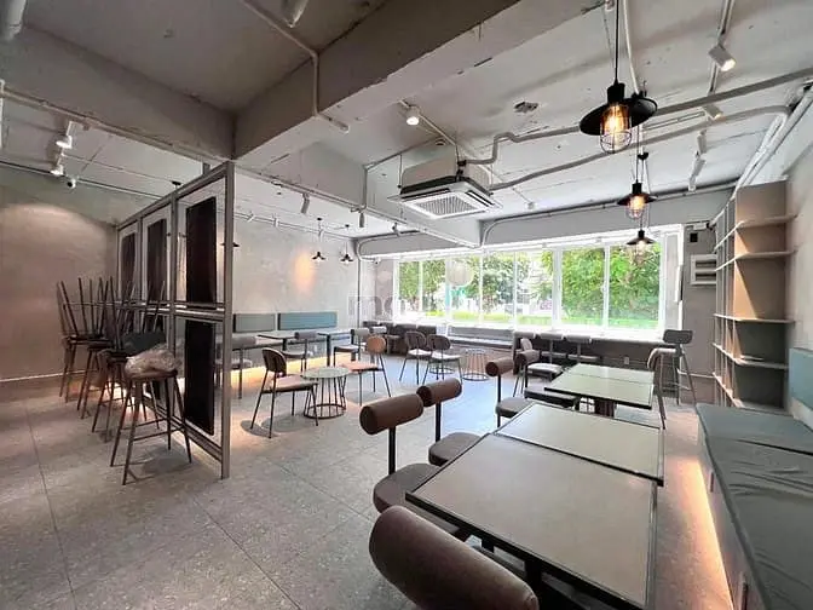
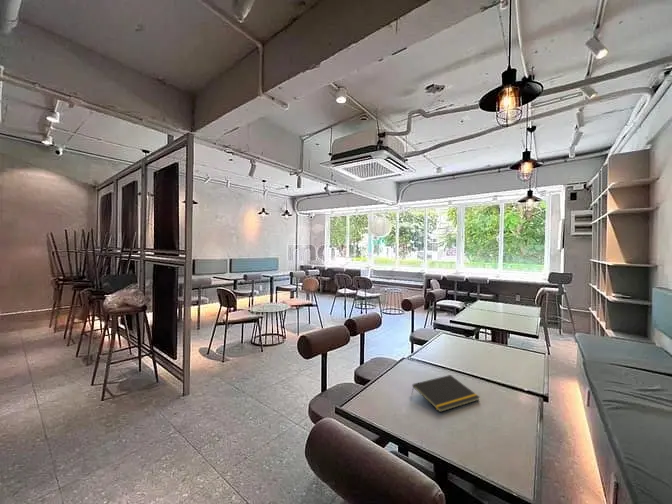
+ notepad (445, 391)
